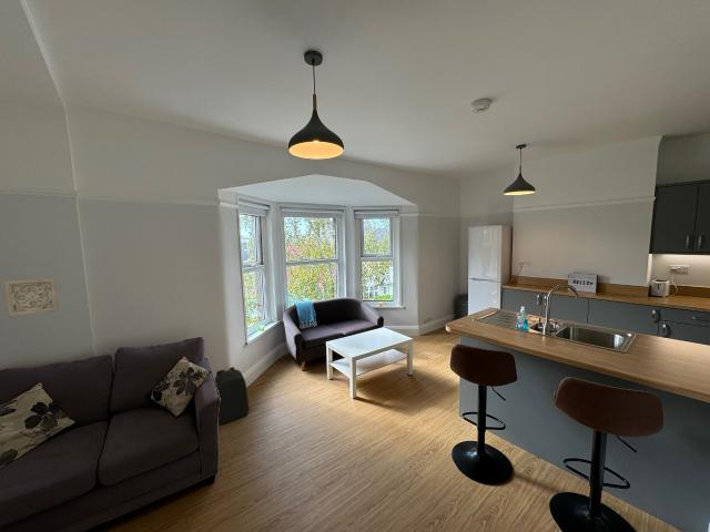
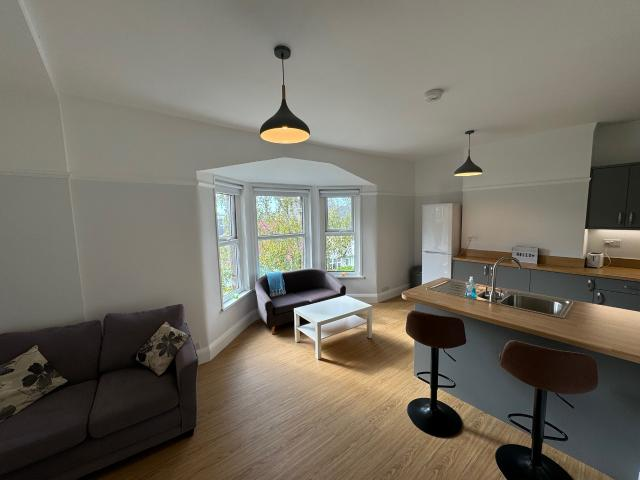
- backpack (229, 390)
- wall ornament (32, 297)
